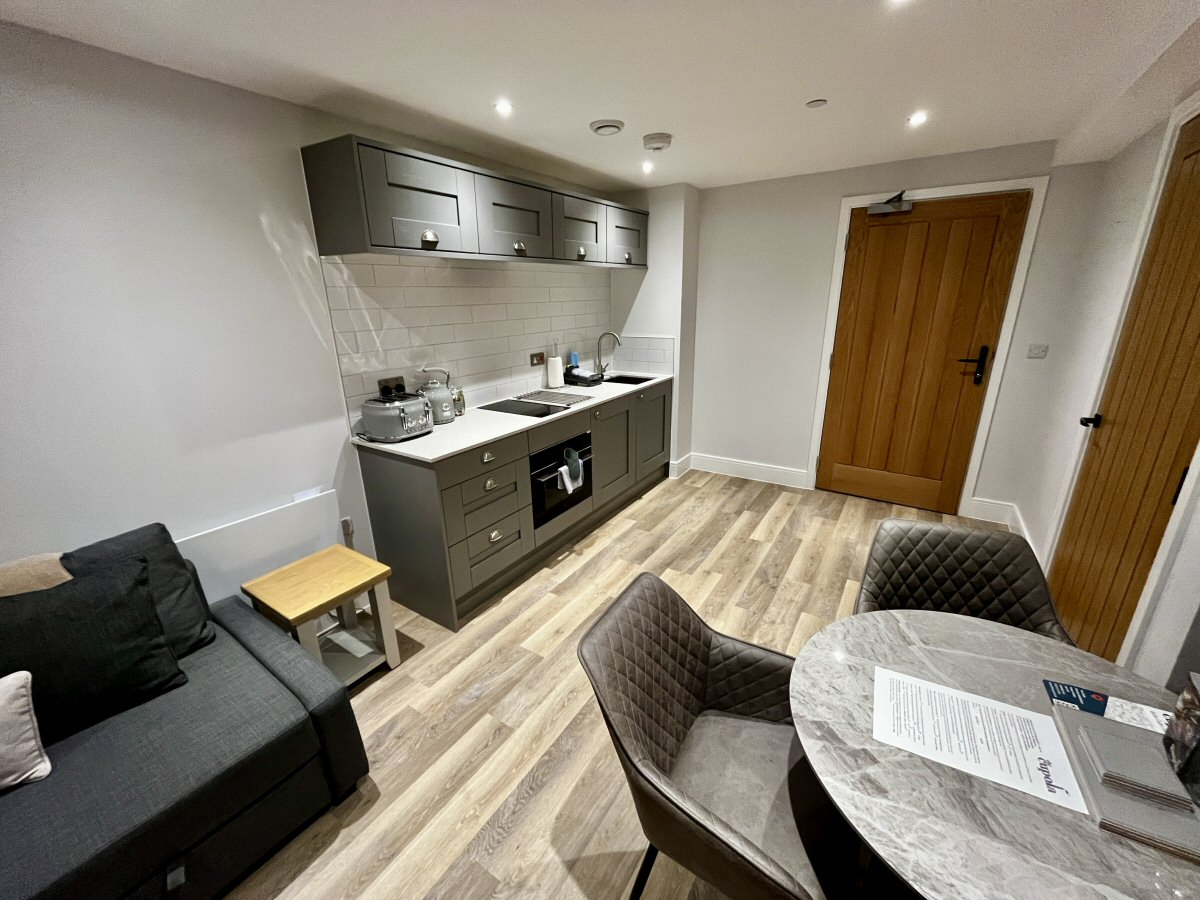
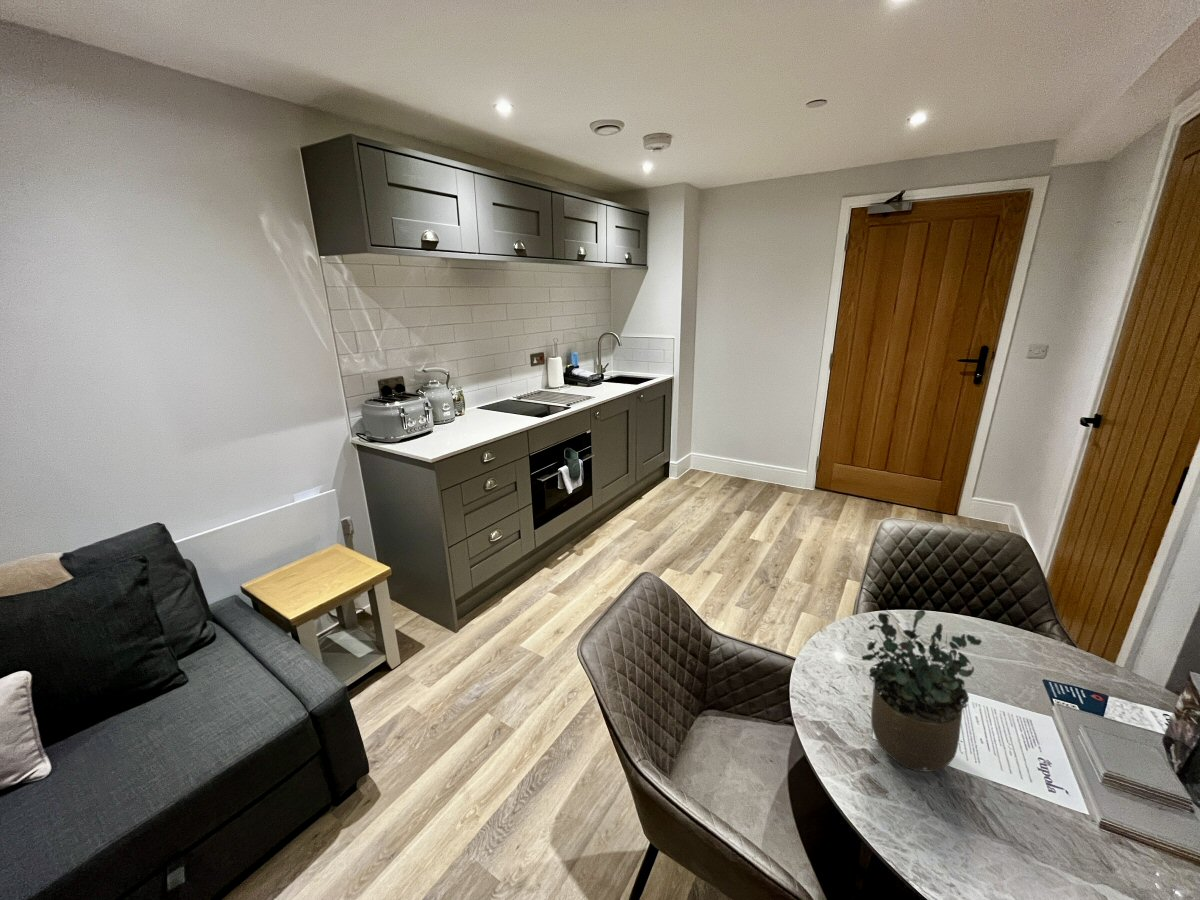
+ potted plant (918, 681)
